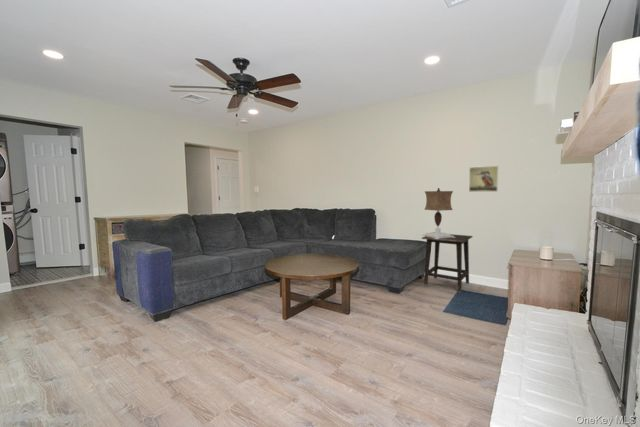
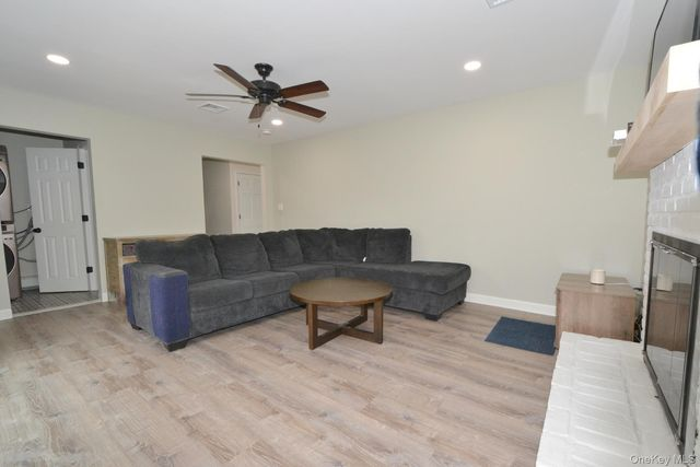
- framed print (483, 179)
- side table (446, 267)
- table lamp (438, 212)
